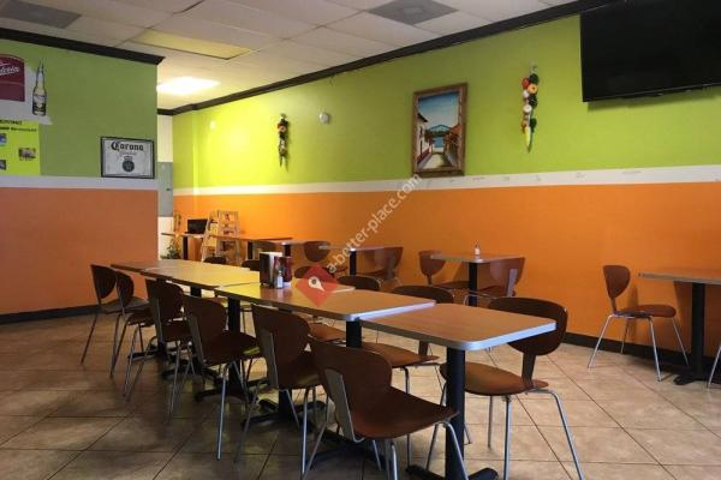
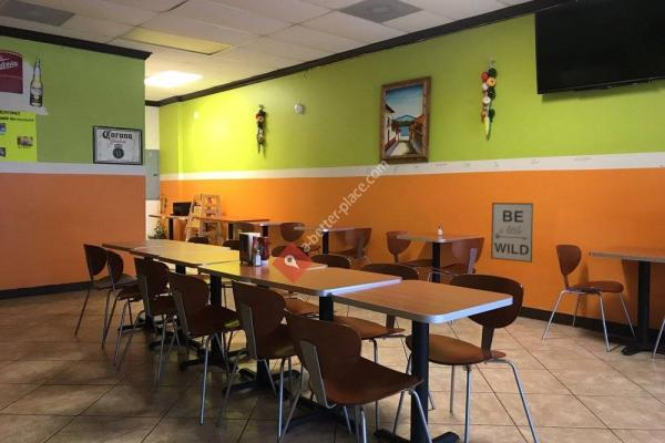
+ wall art (511, 231)
